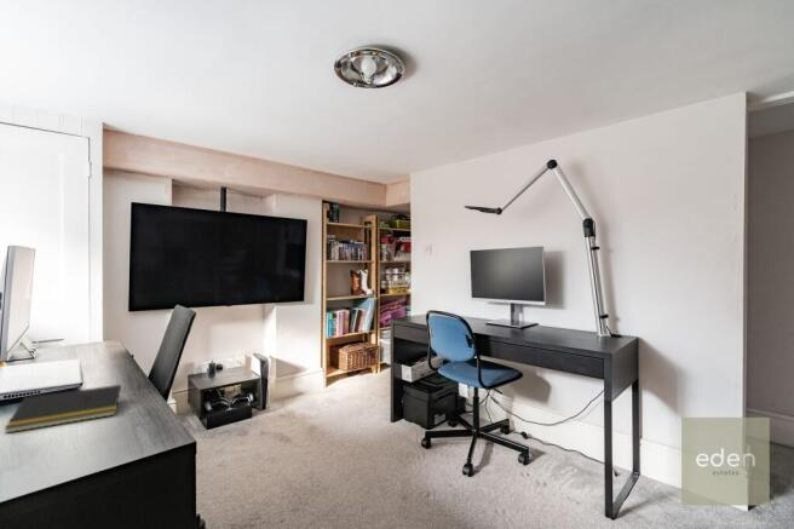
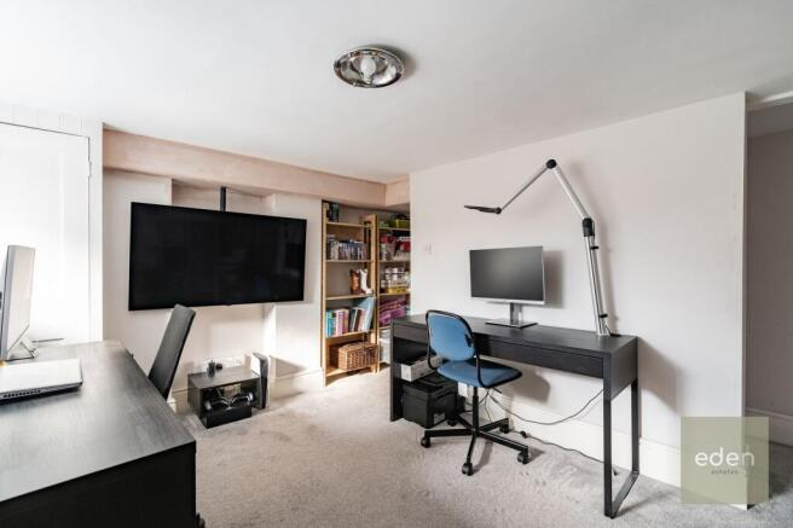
- notepad (69, 406)
